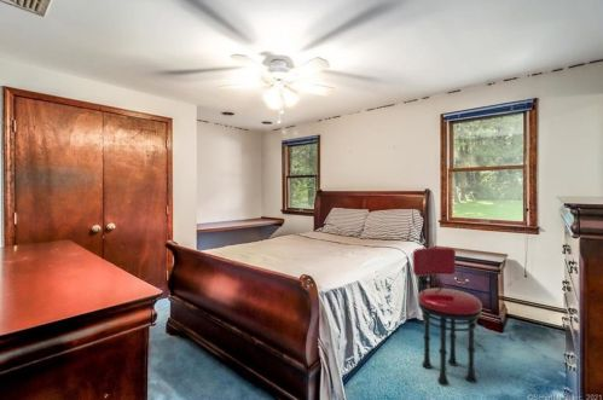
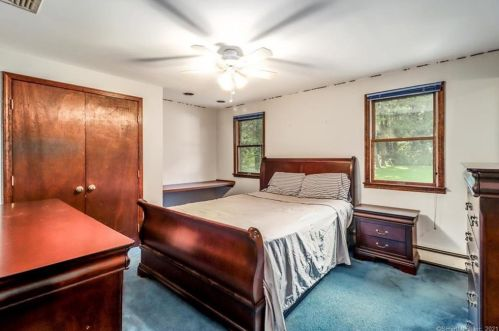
- stool (443, 309)
